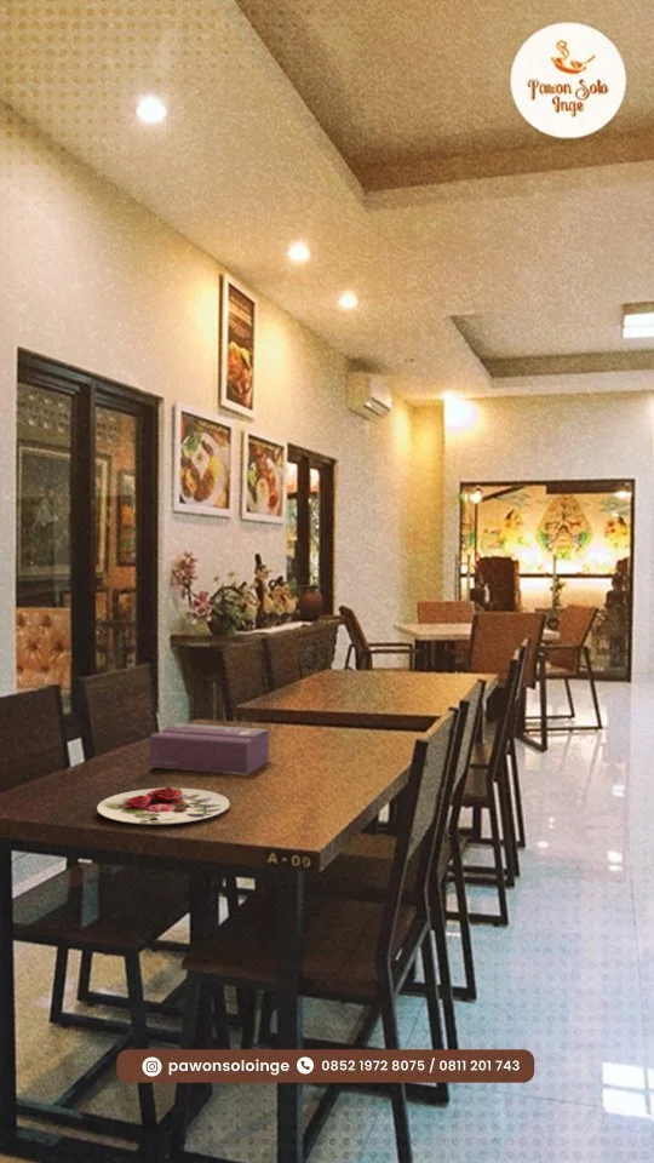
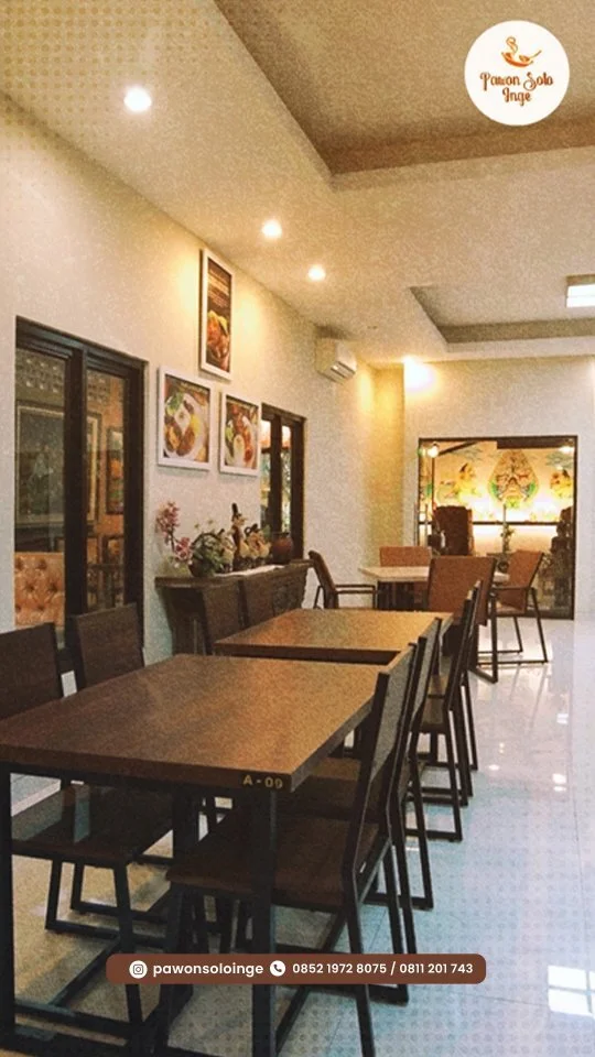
- tissue box (210, 747)
- plate (164, 803)
